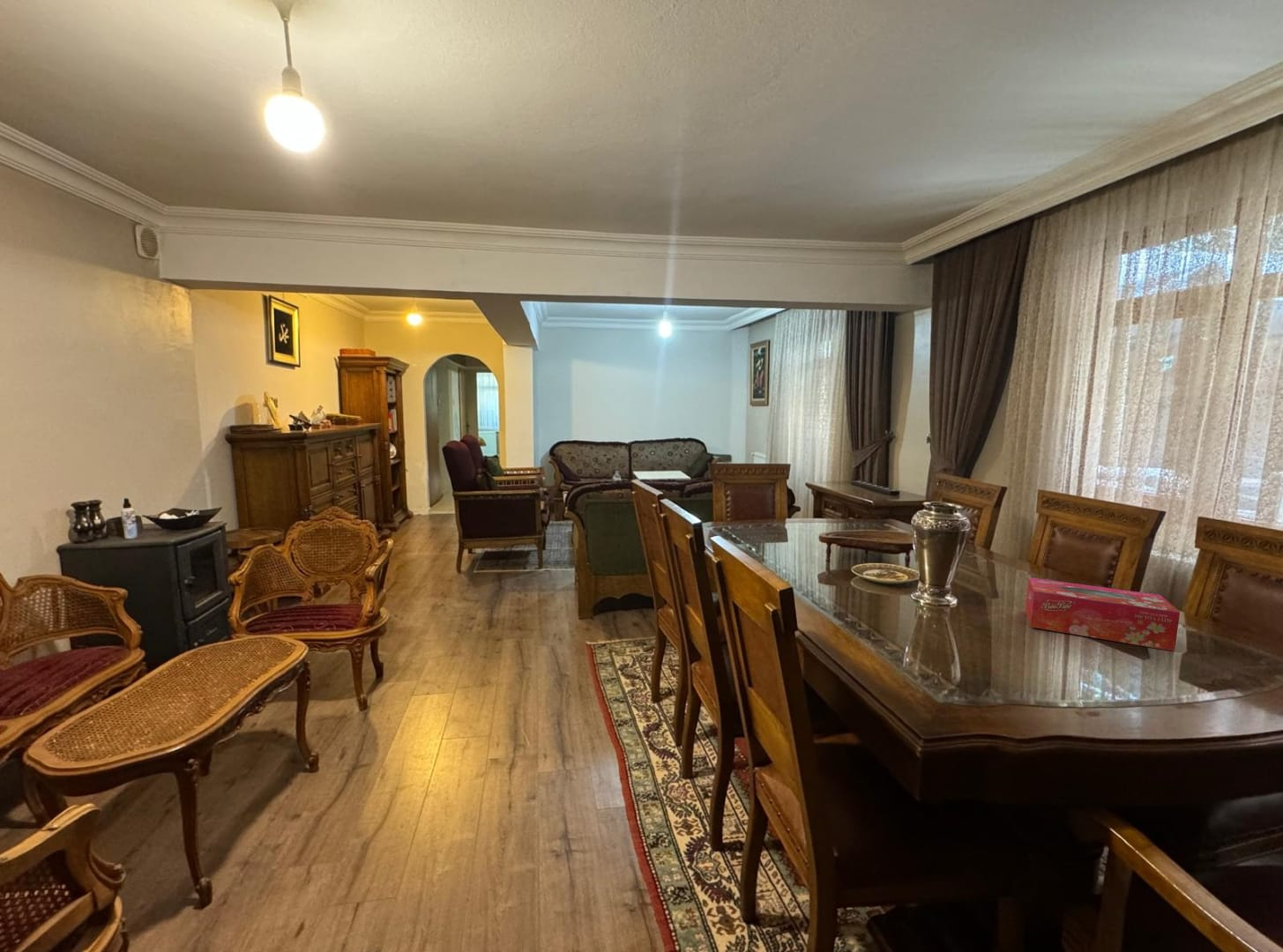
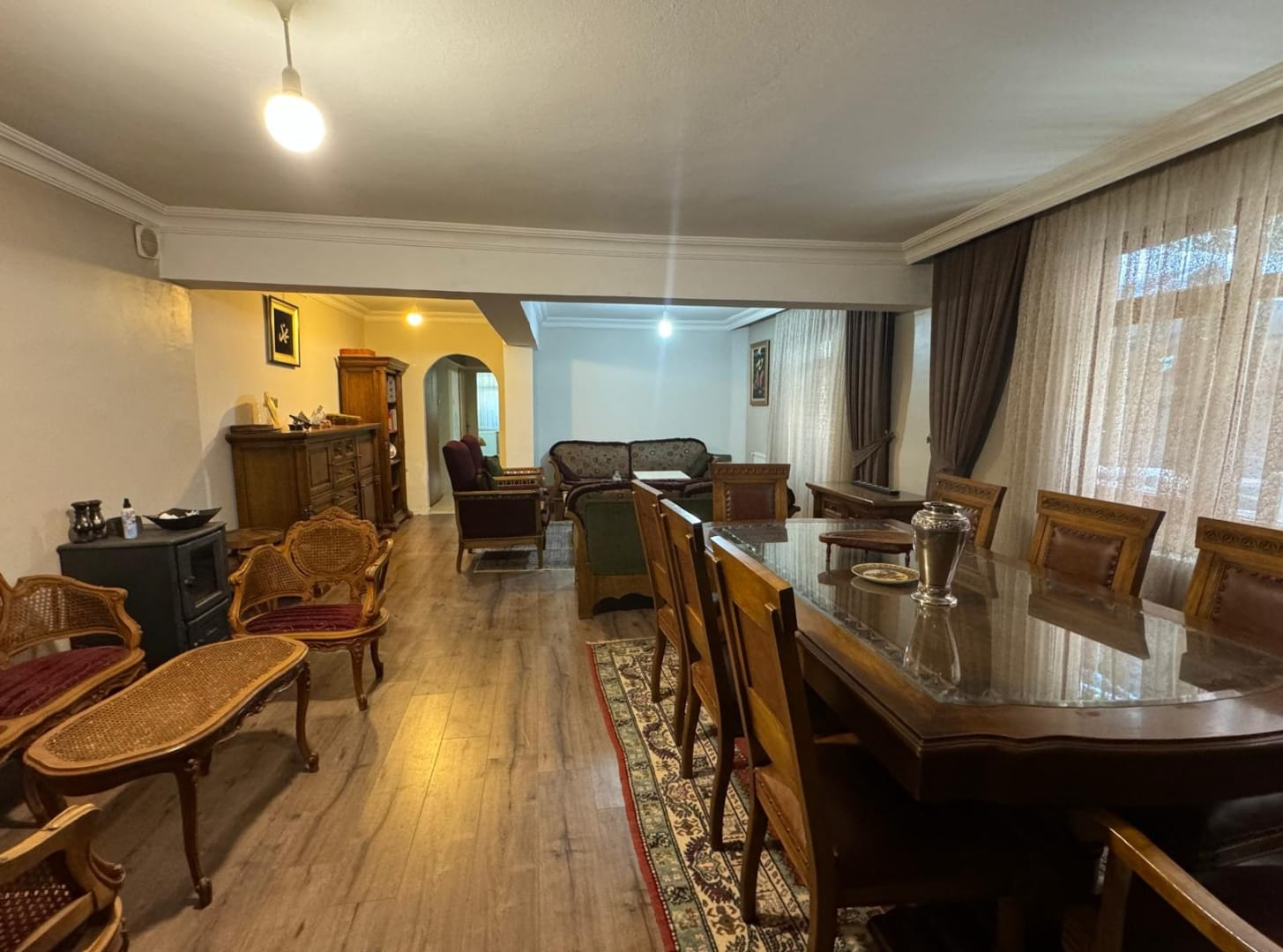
- tissue box (1095, 611)
